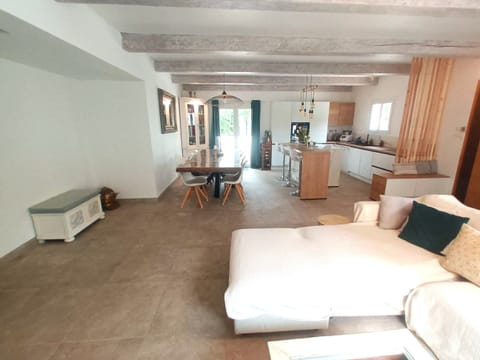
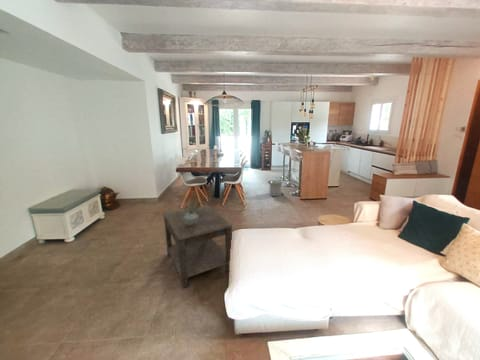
+ trash can (275, 187)
+ potted plant (192, 209)
+ side table (197, 240)
